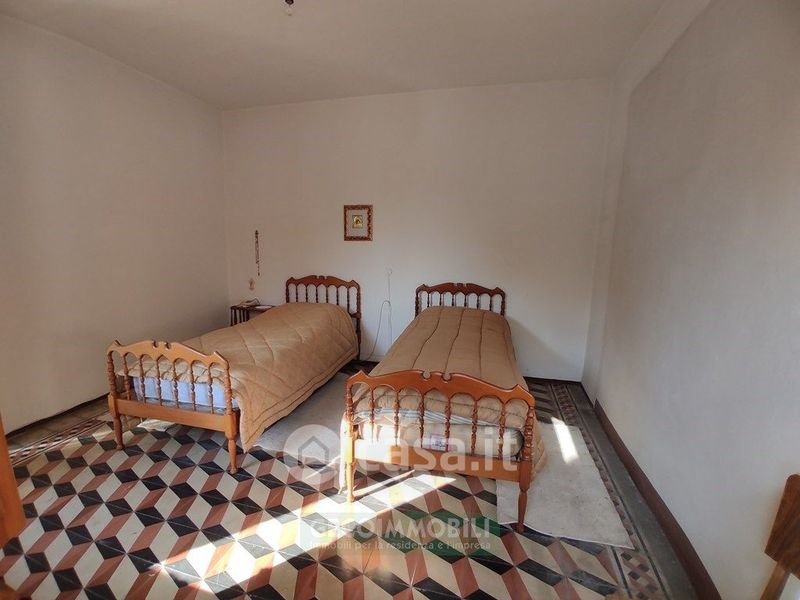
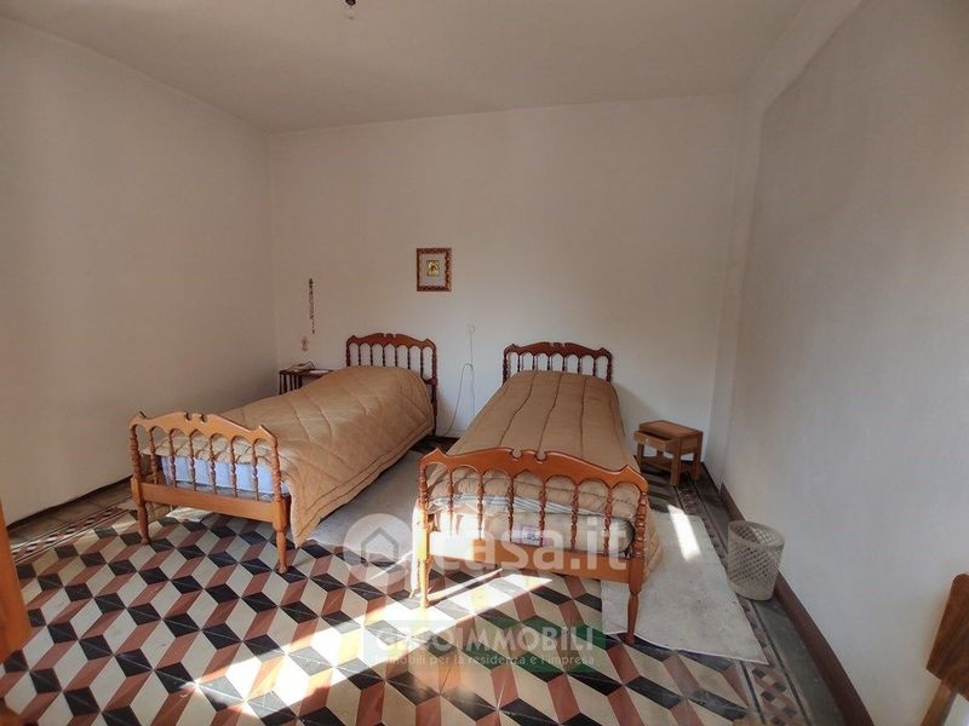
+ nightstand (663, 451)
+ wastebasket (752, 560)
